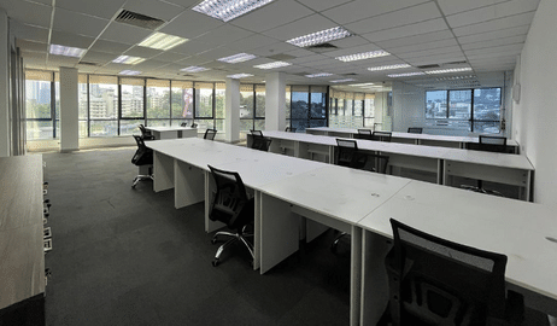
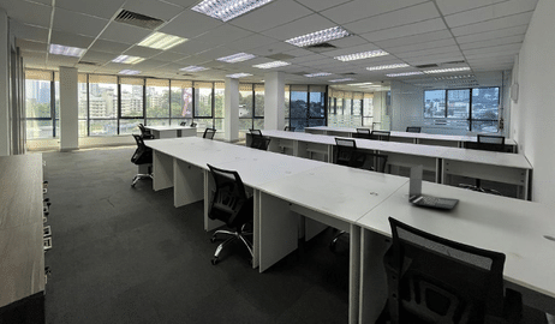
+ laptop (432, 197)
